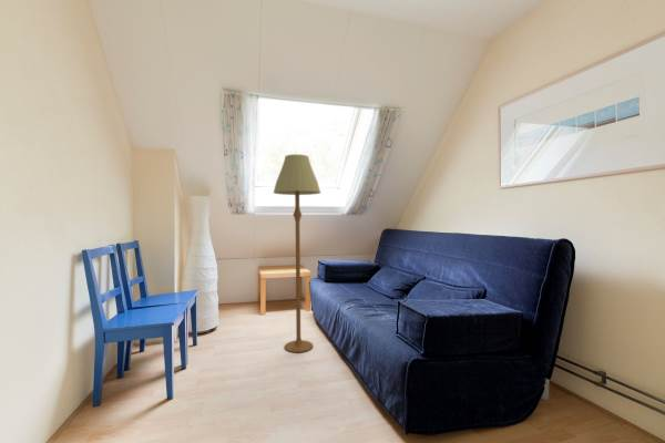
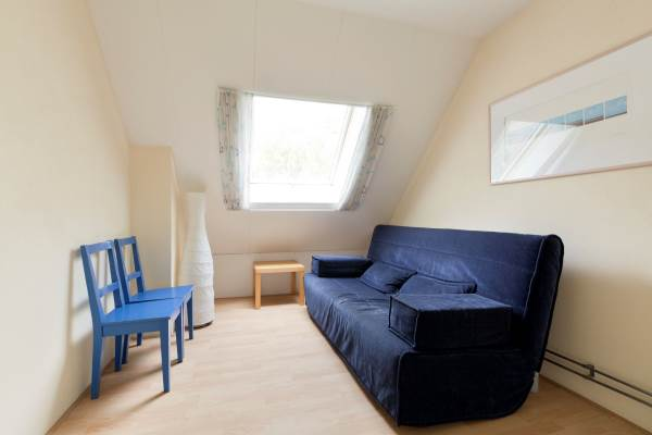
- floor lamp (297, 251)
